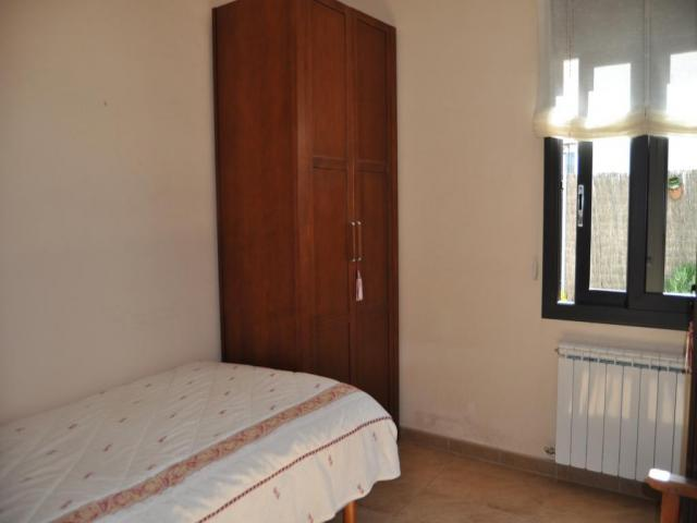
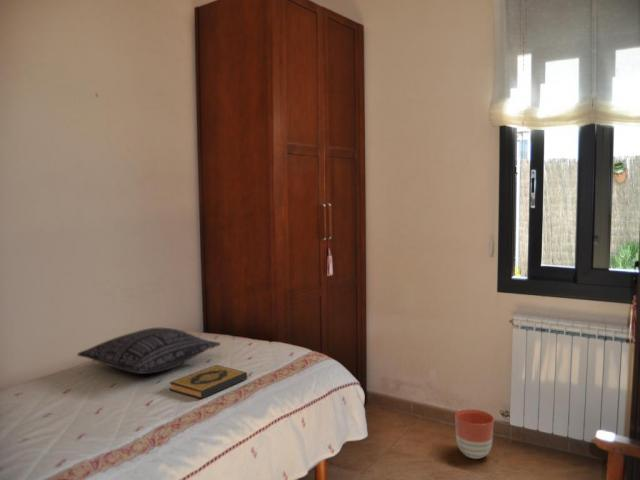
+ planter (474, 436)
+ pillow (149, 349)
+ hardback book (209, 380)
